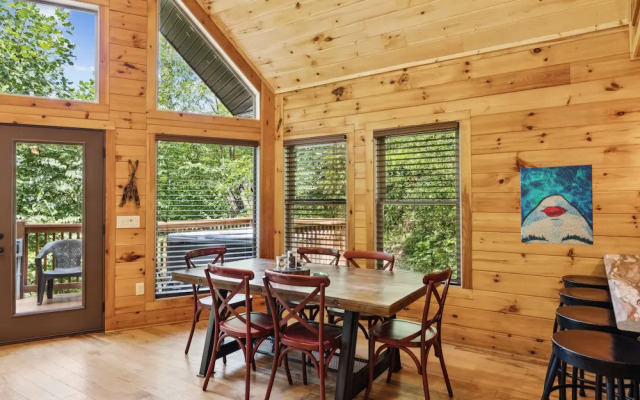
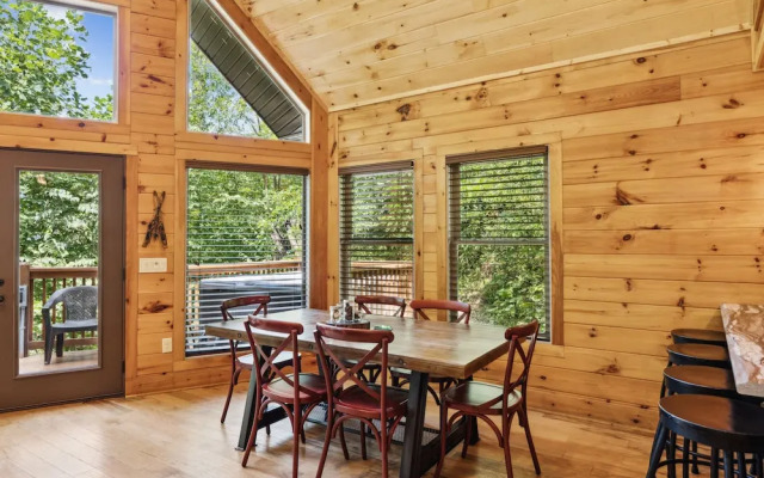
- wall art (555, 205)
